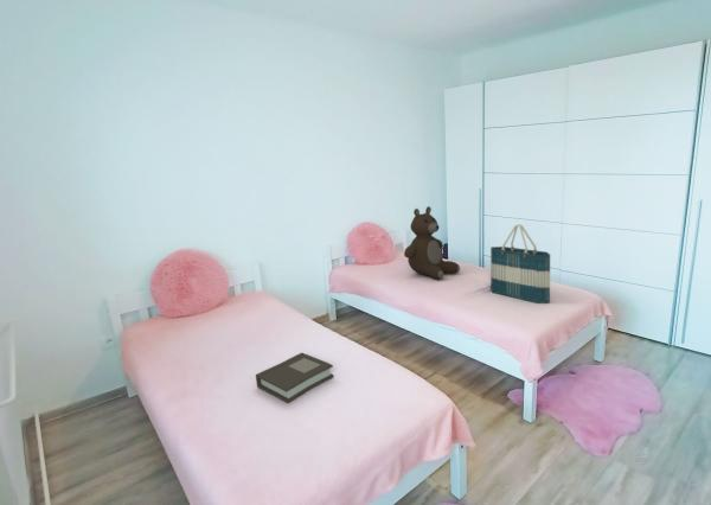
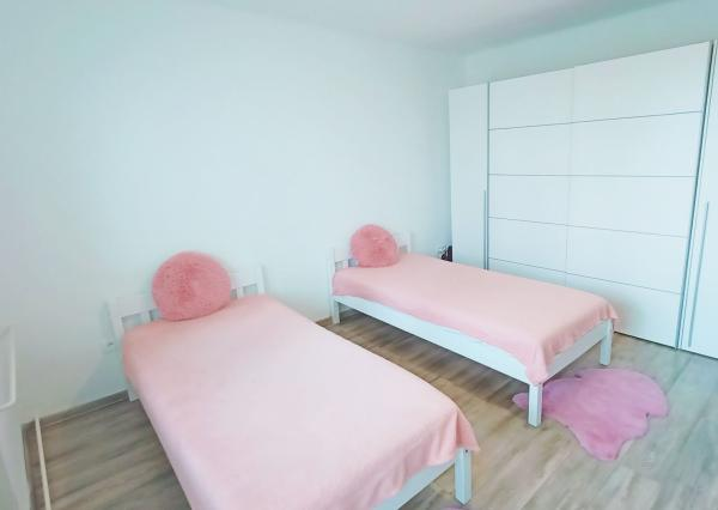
- bear (431, 241)
- tote bag (518, 260)
- book (295, 375)
